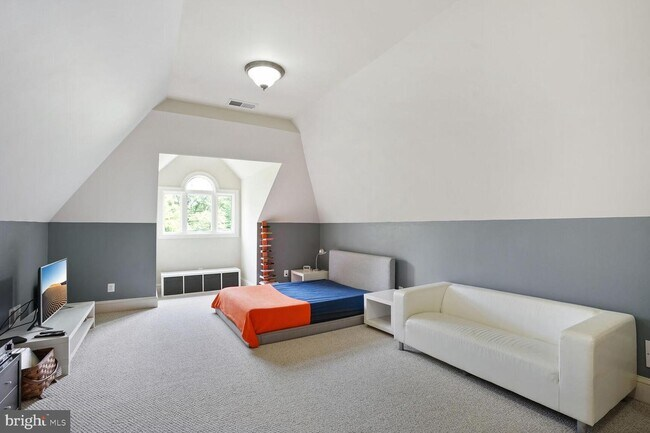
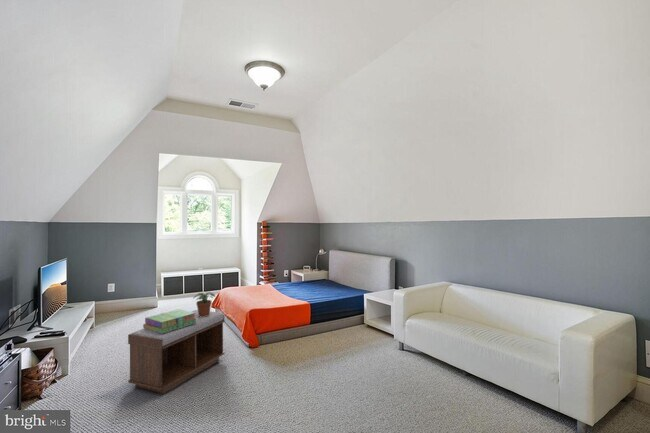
+ potted plant (204, 303)
+ bench (181, 346)
+ stack of books (170, 320)
